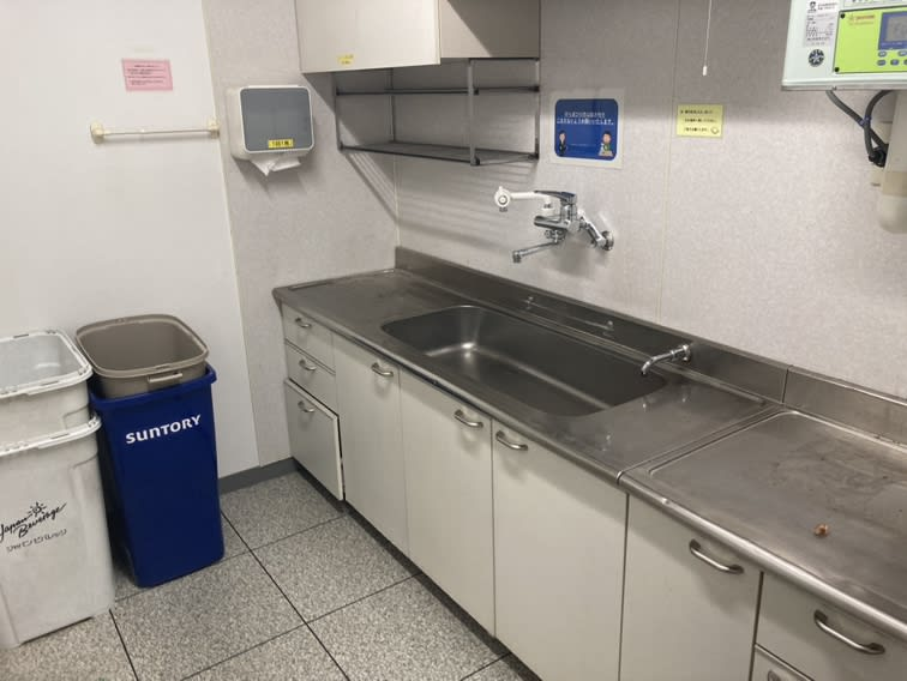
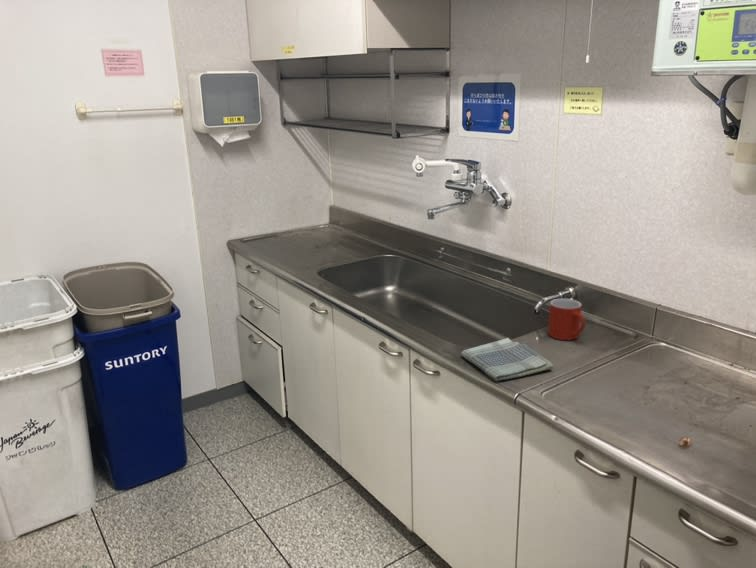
+ dish towel (506, 357)
+ mug (569, 321)
